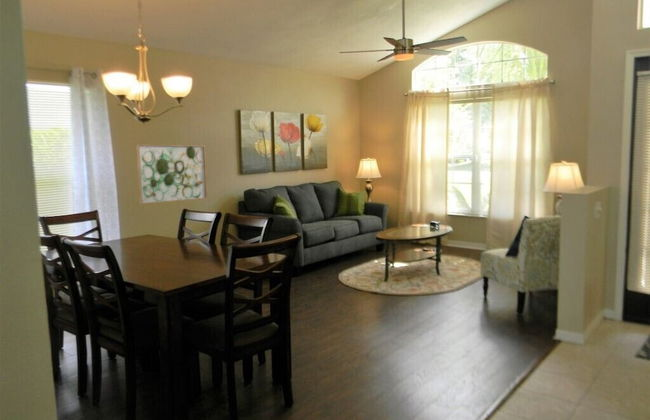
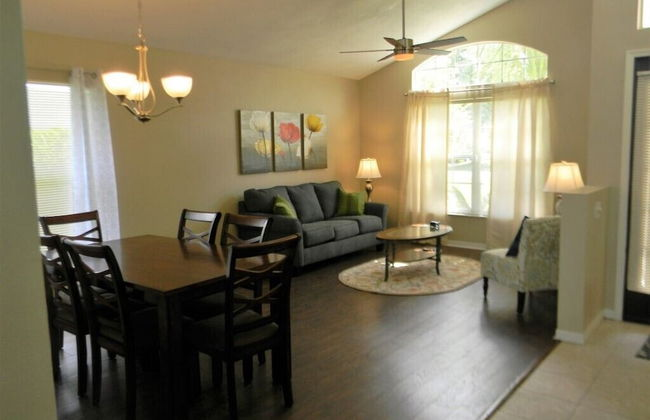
- wall art (174, 173)
